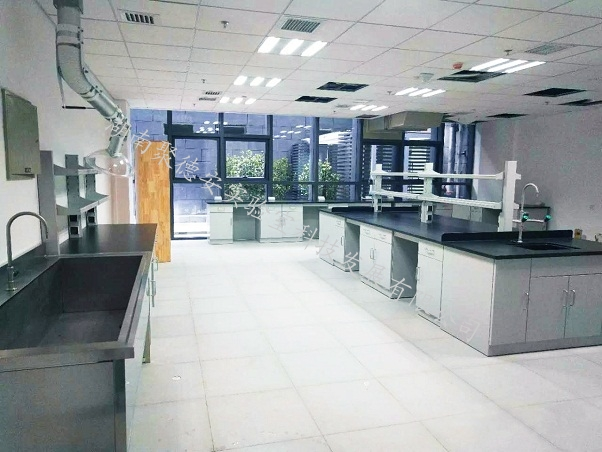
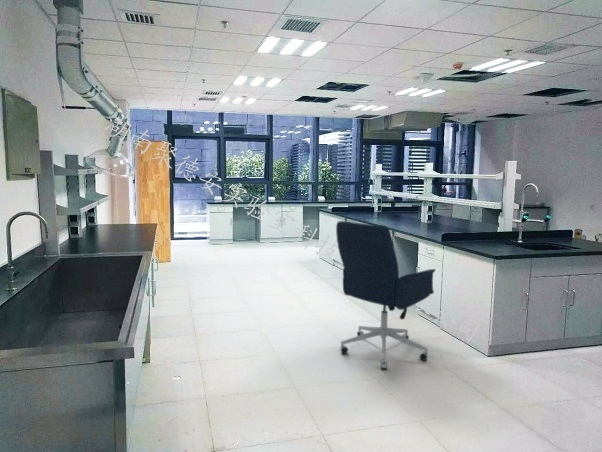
+ office chair (383, 287)
